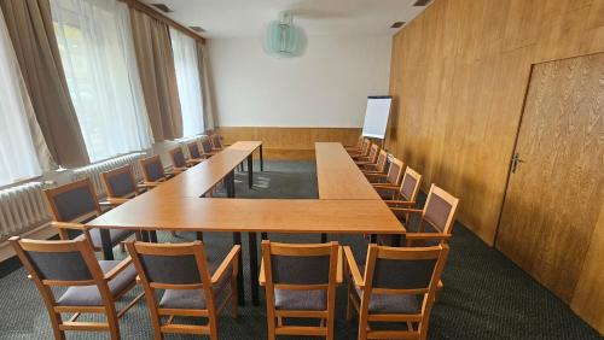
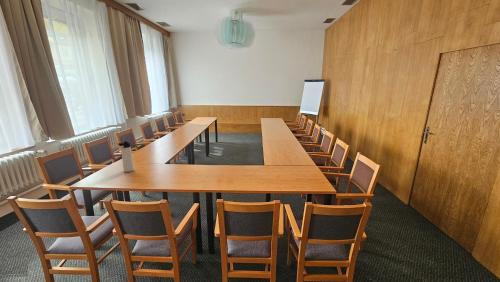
+ thermos bottle (125, 156)
